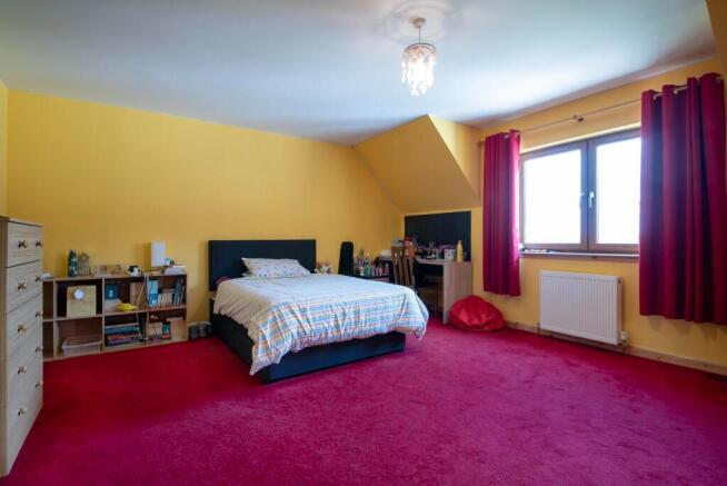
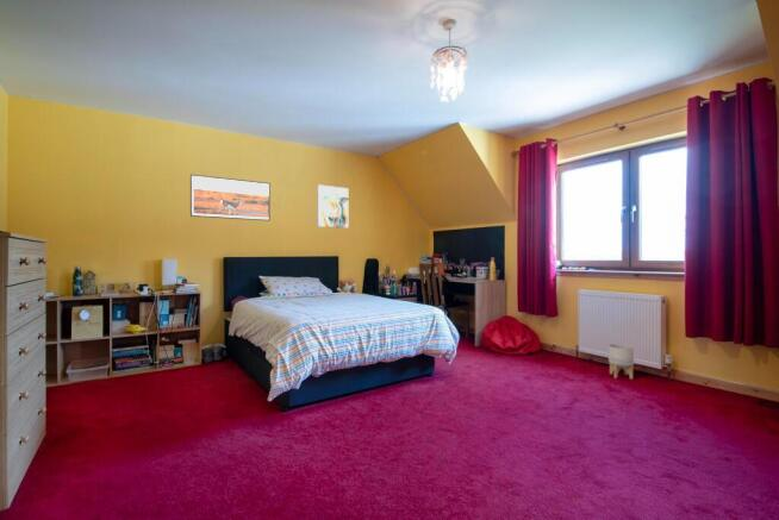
+ planter (621, 361)
+ wall art (332, 207)
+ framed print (231, 199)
